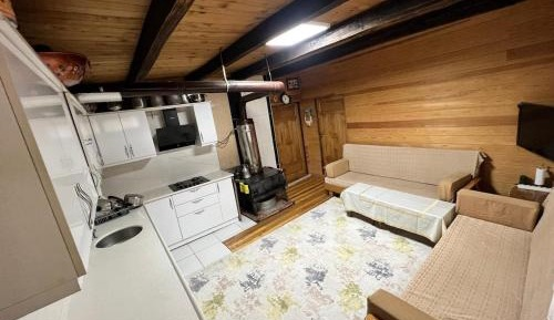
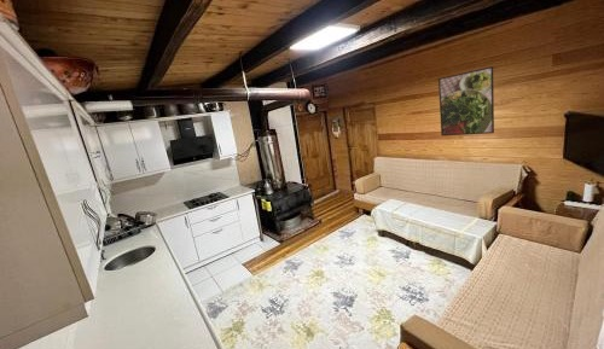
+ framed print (464, 104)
